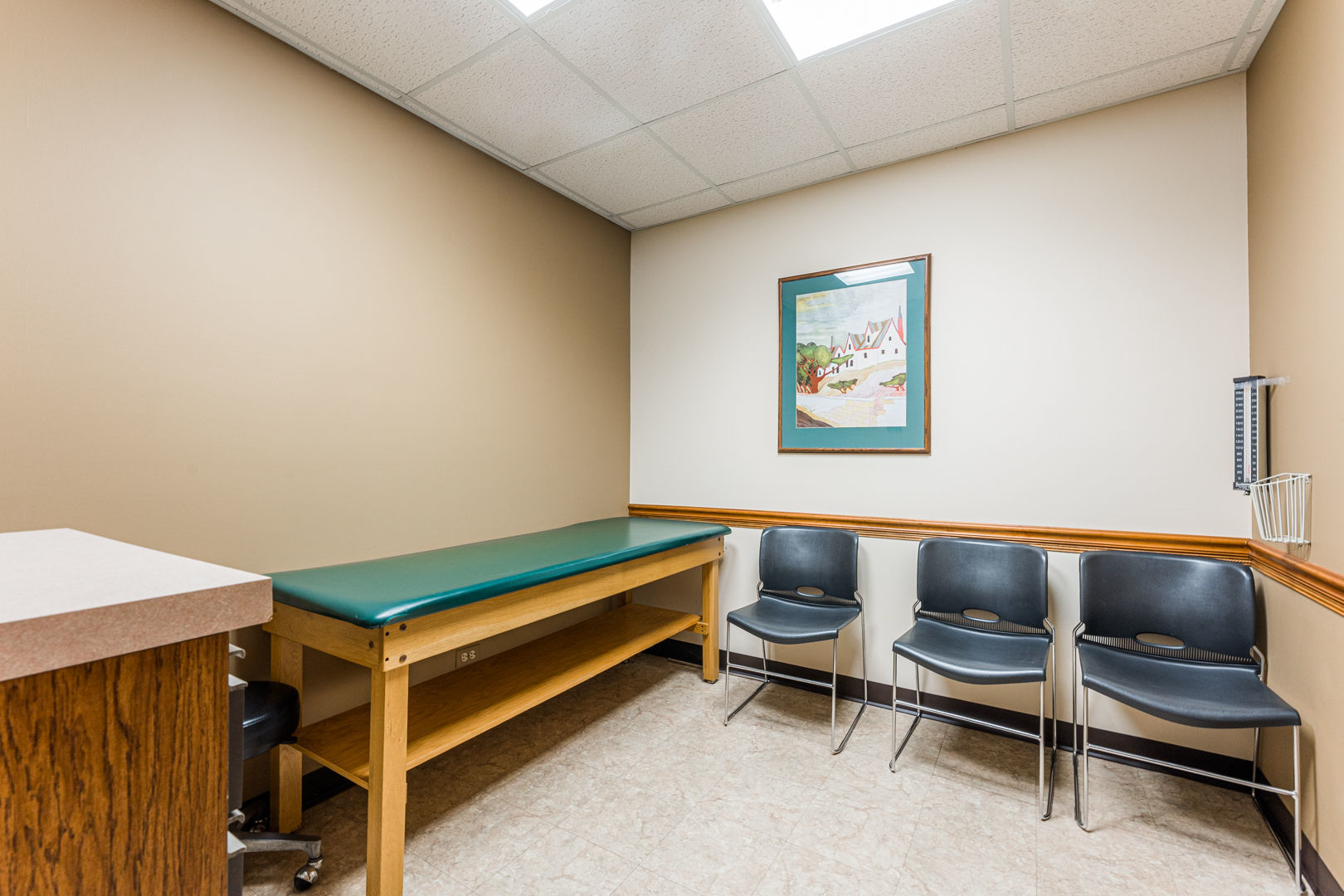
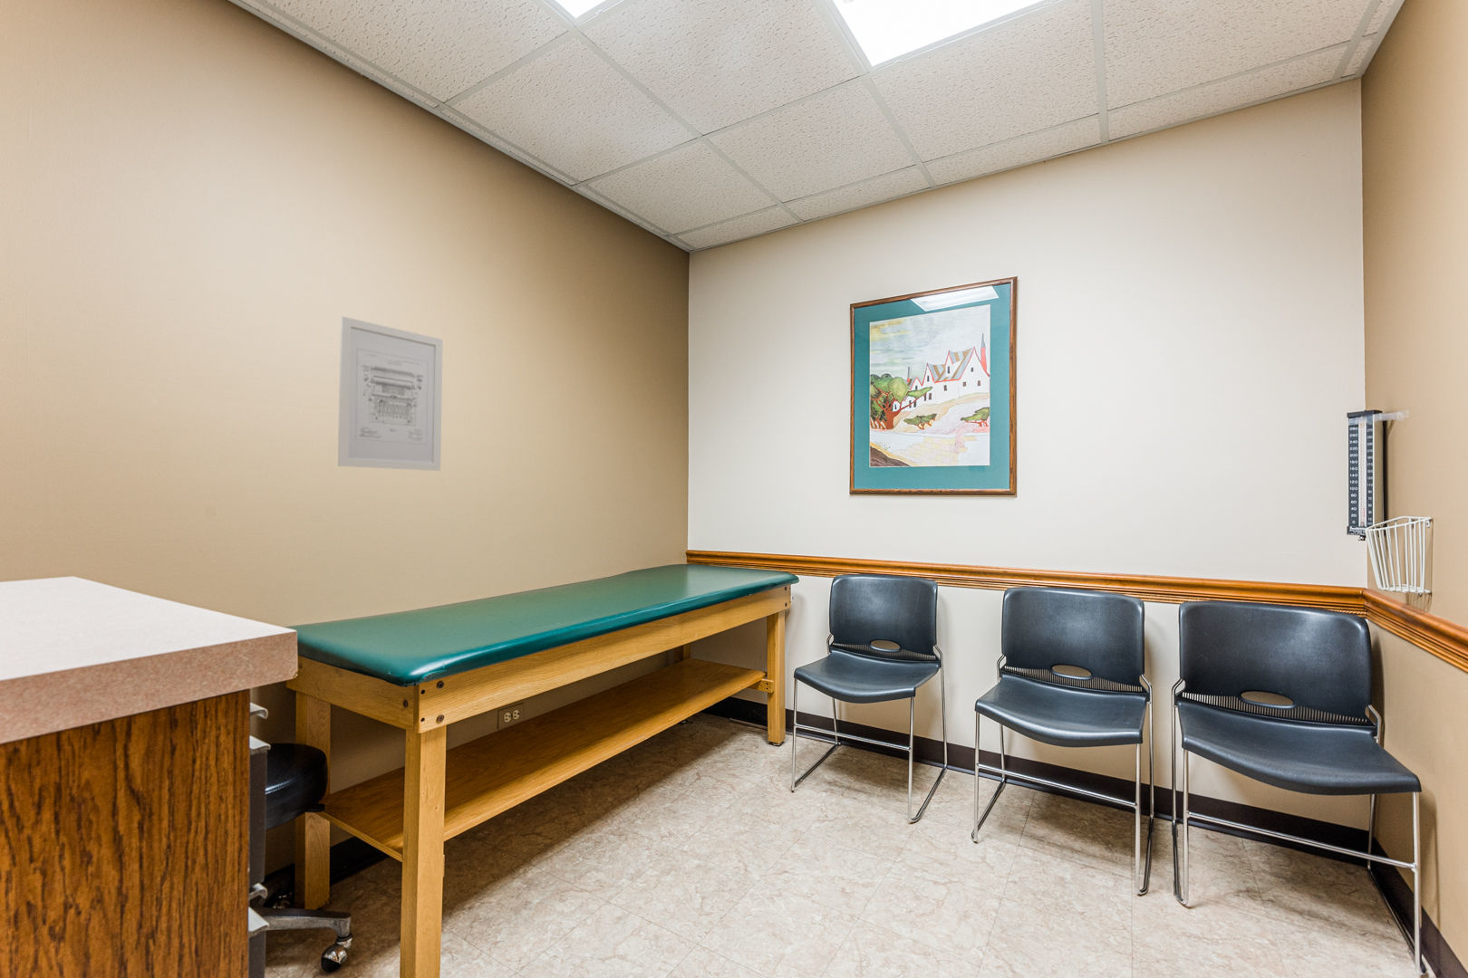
+ wall art (393, 398)
